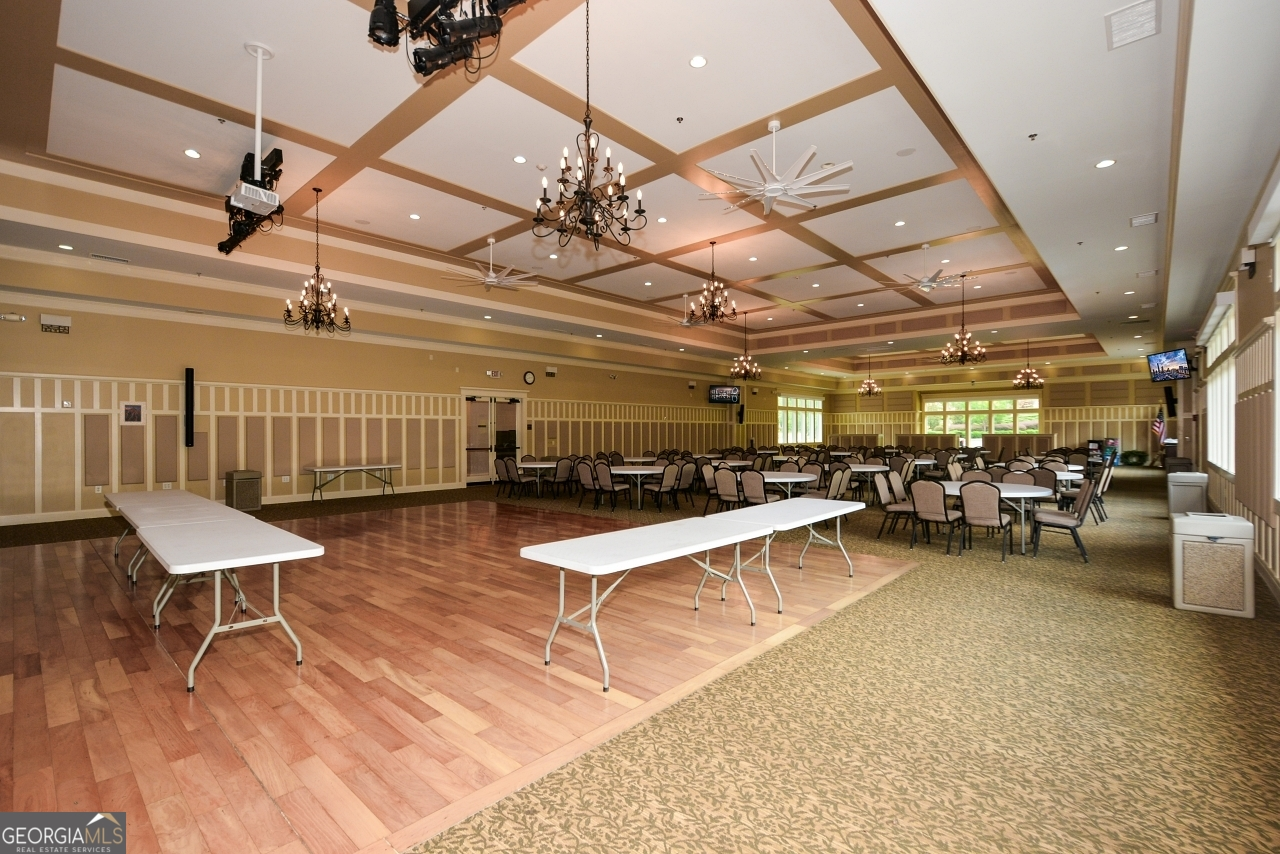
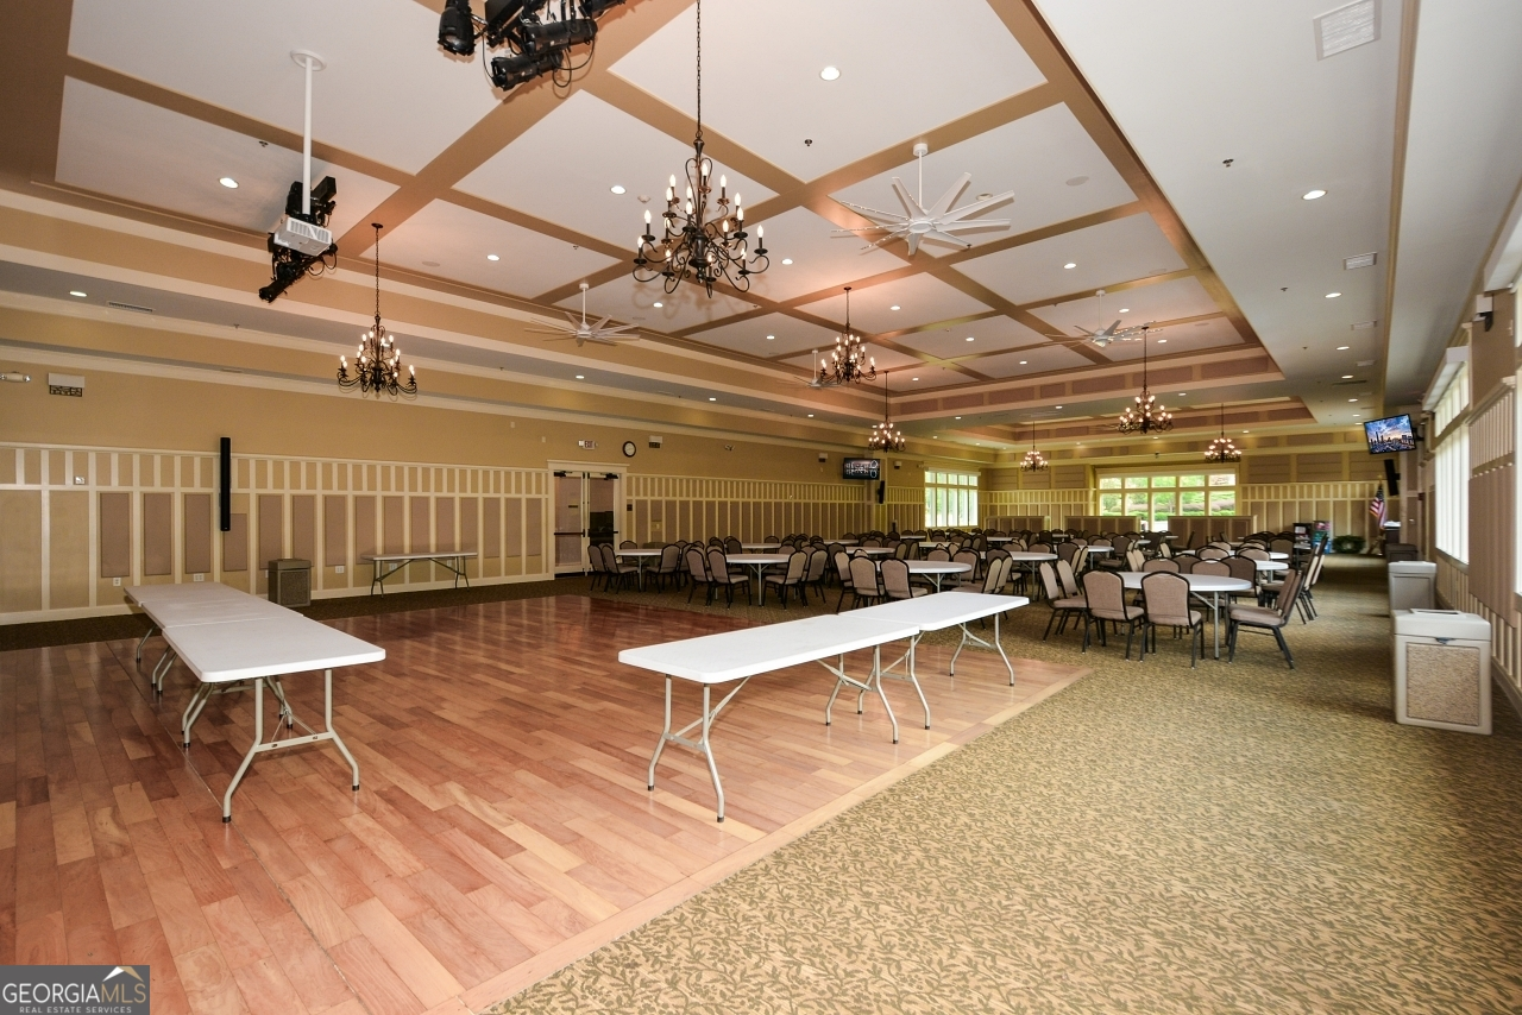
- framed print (132, 413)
